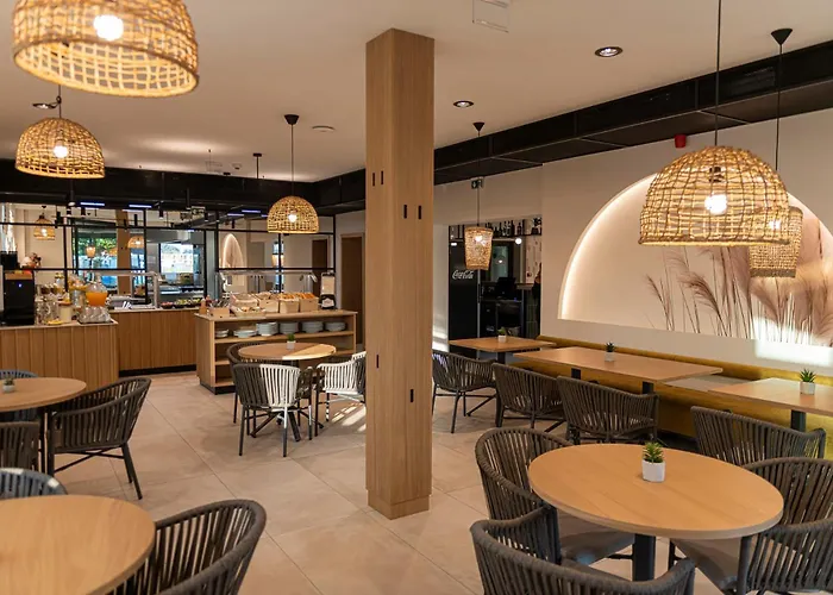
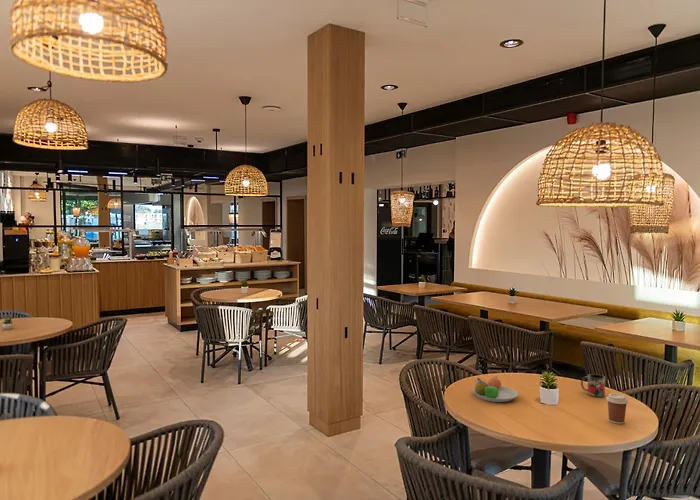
+ coffee cup (616, 408)
+ mug (592, 384)
+ fruit bowl (493, 387)
